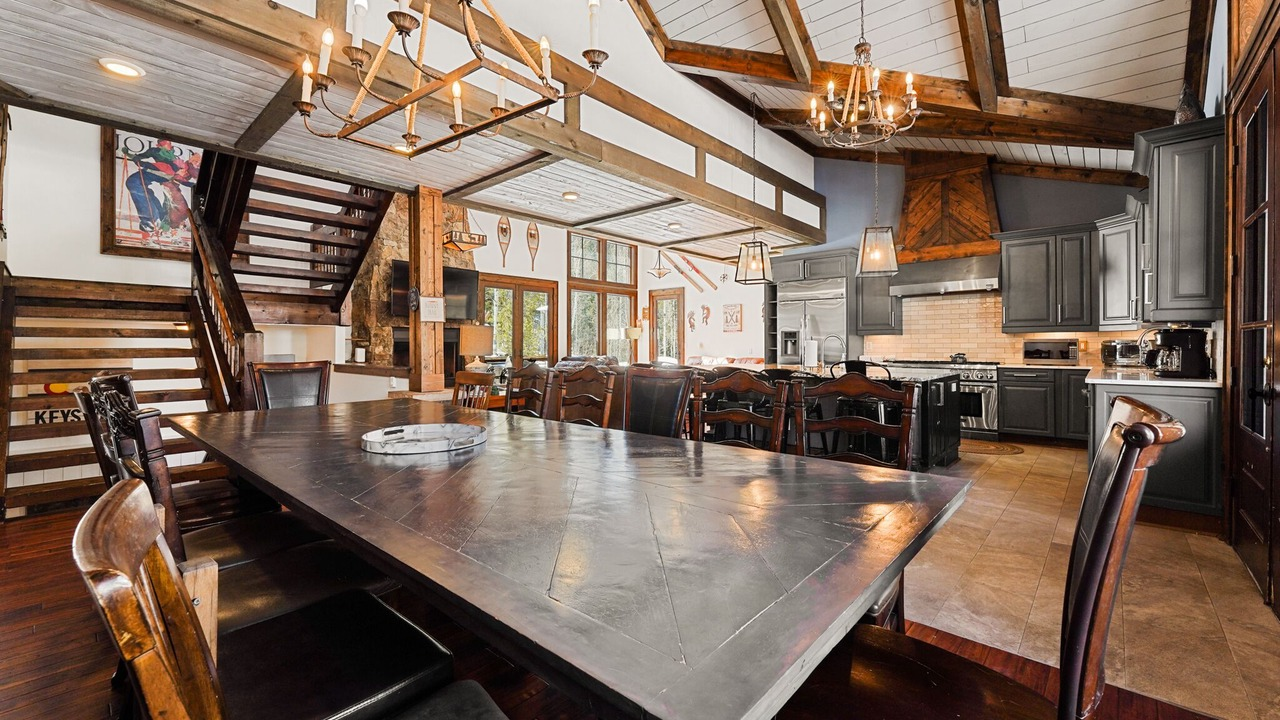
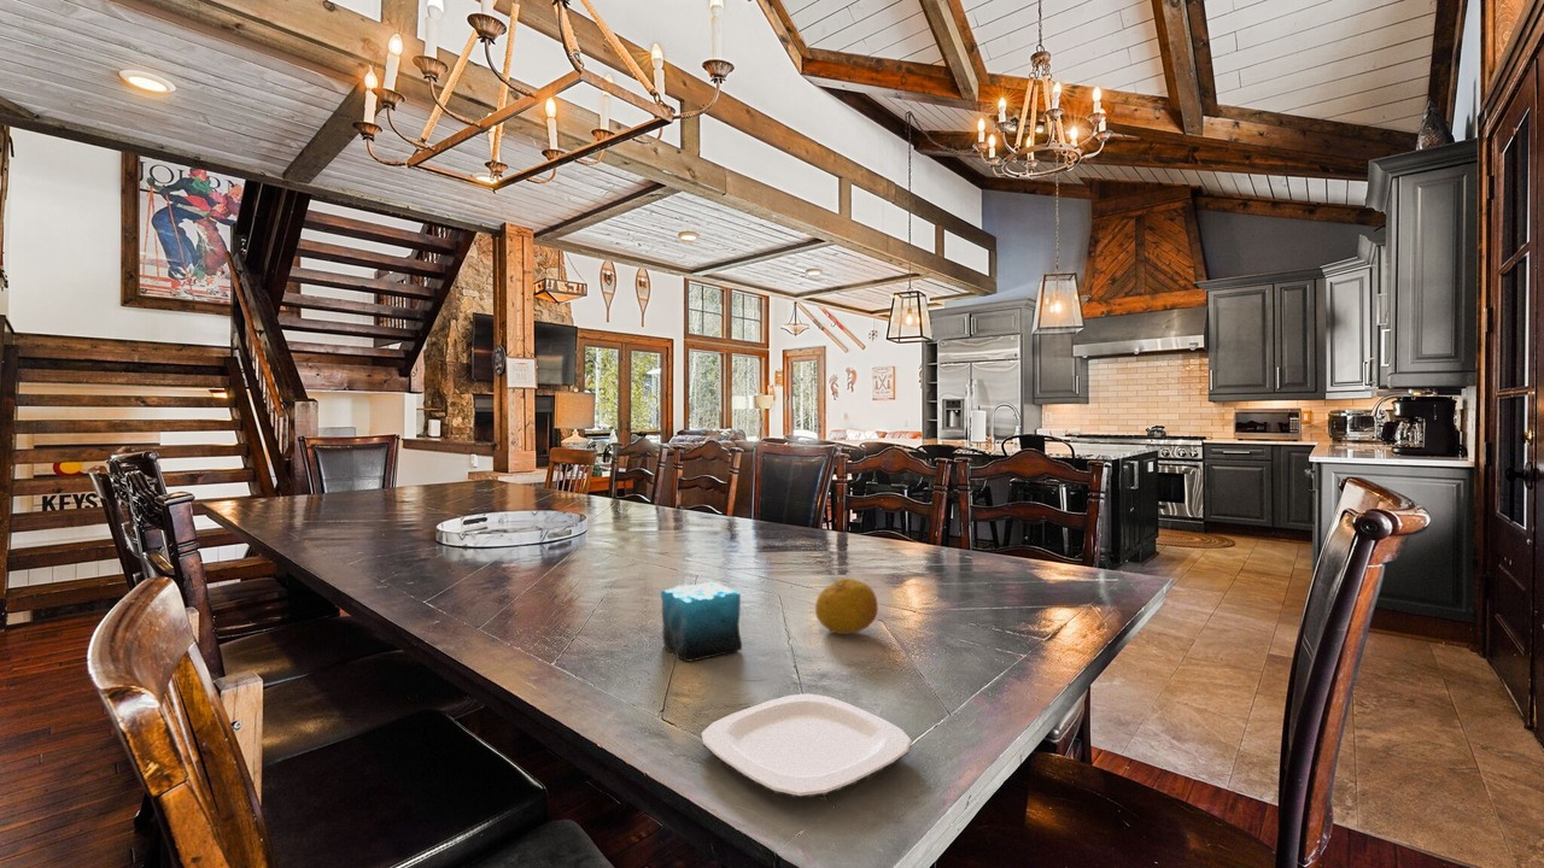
+ candle (701, 606)
+ plate (805, 743)
+ fruit (847, 605)
